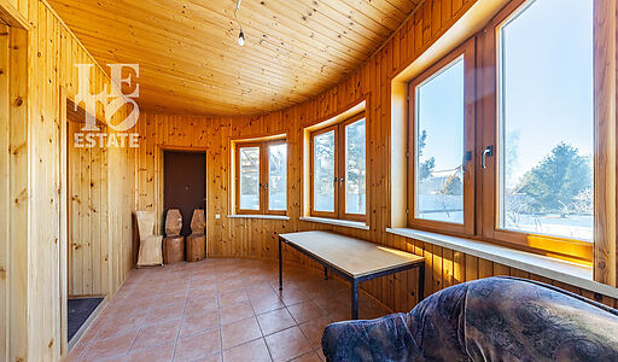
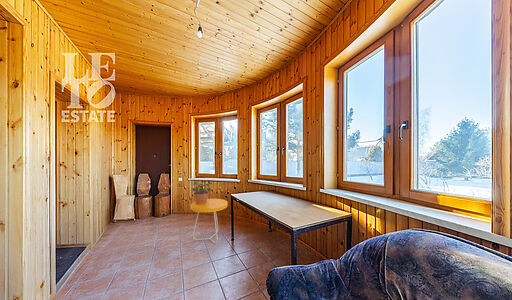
+ potted plant (202, 192)
+ side table (214, 218)
